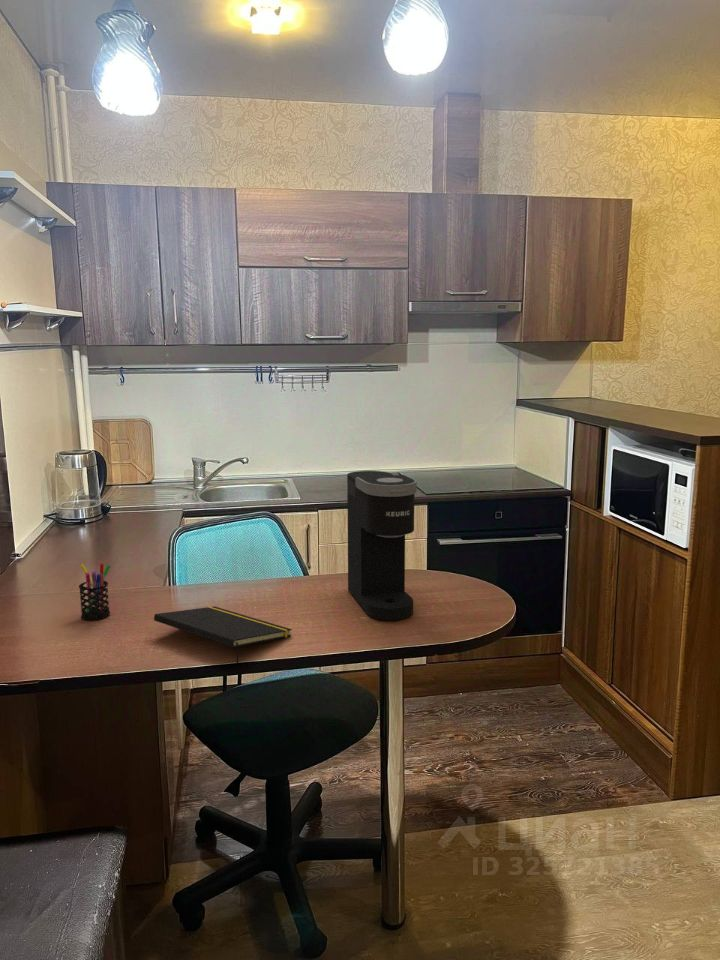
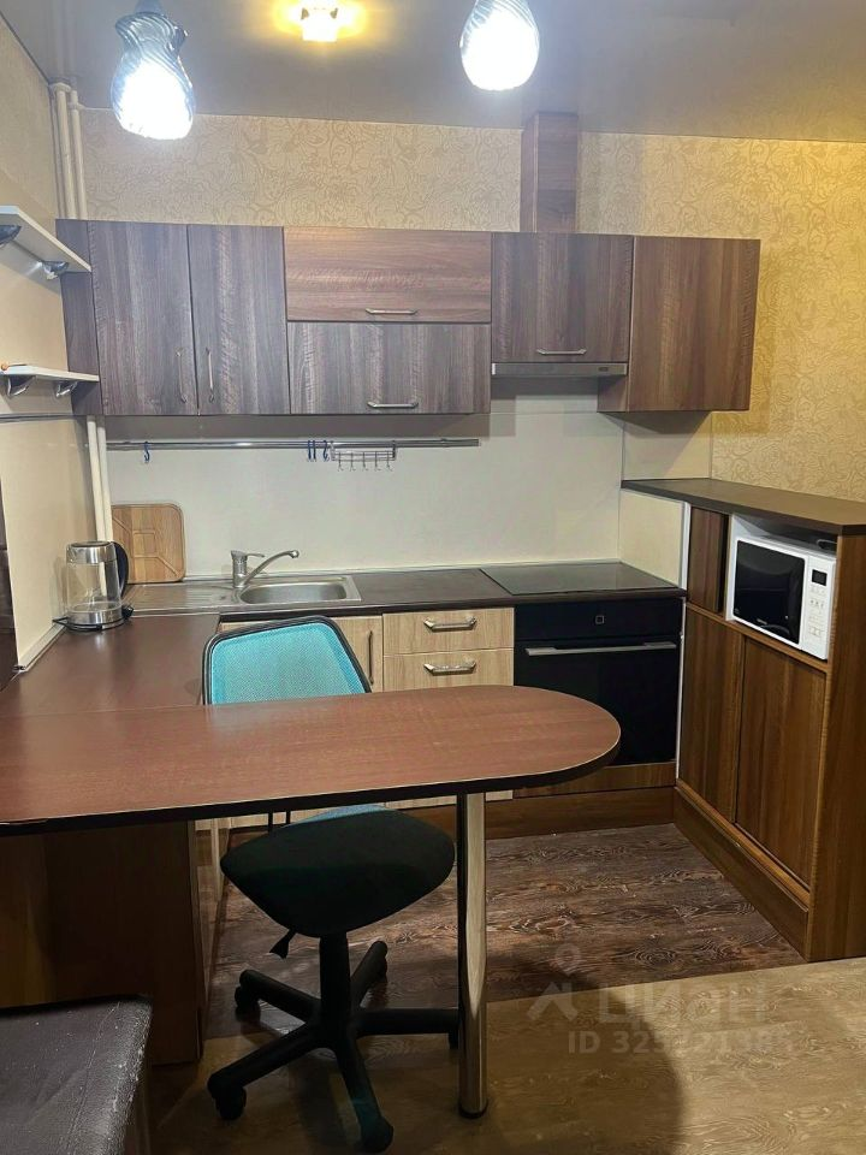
- coffee maker (379, 539)
- pen holder (97, 587)
- notepad (223, 625)
